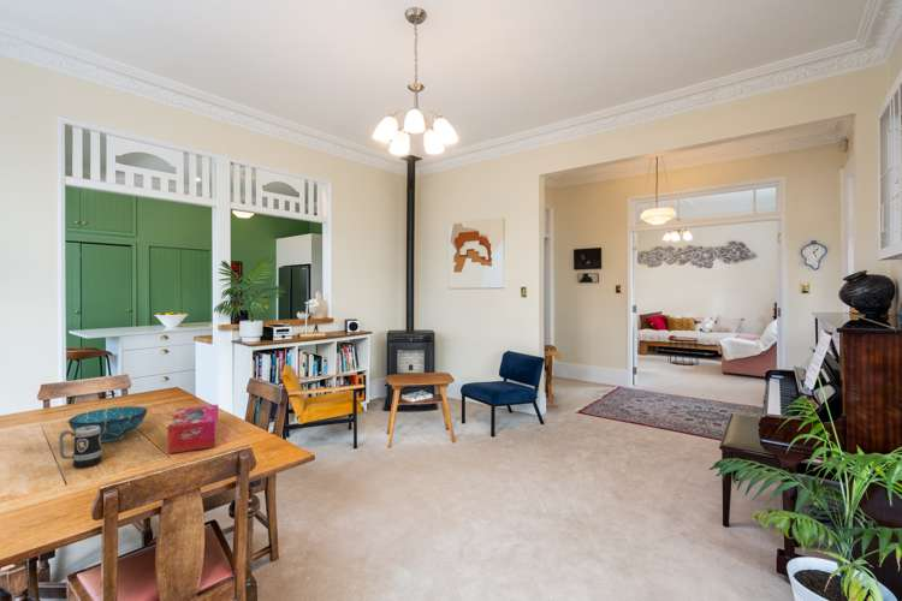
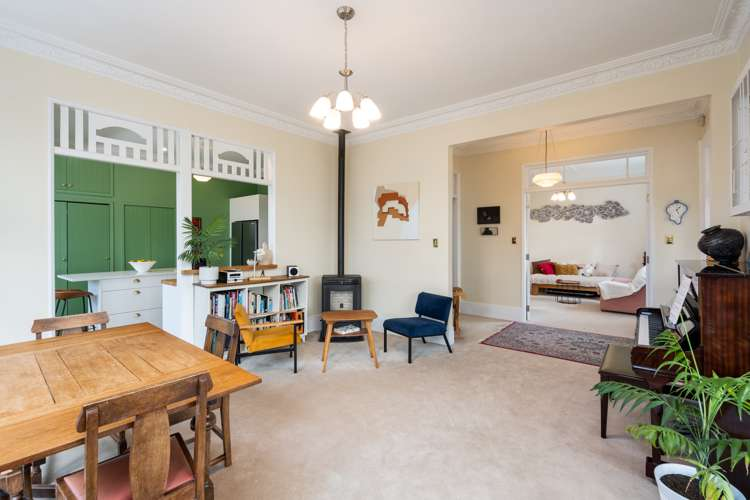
- decorative bowl (109, 426)
- mug (81, 446)
- tissue box (195, 426)
